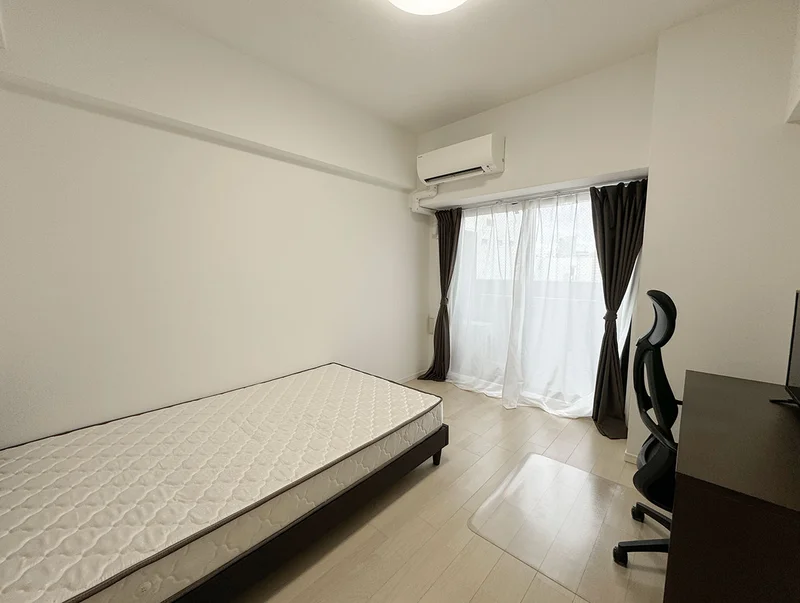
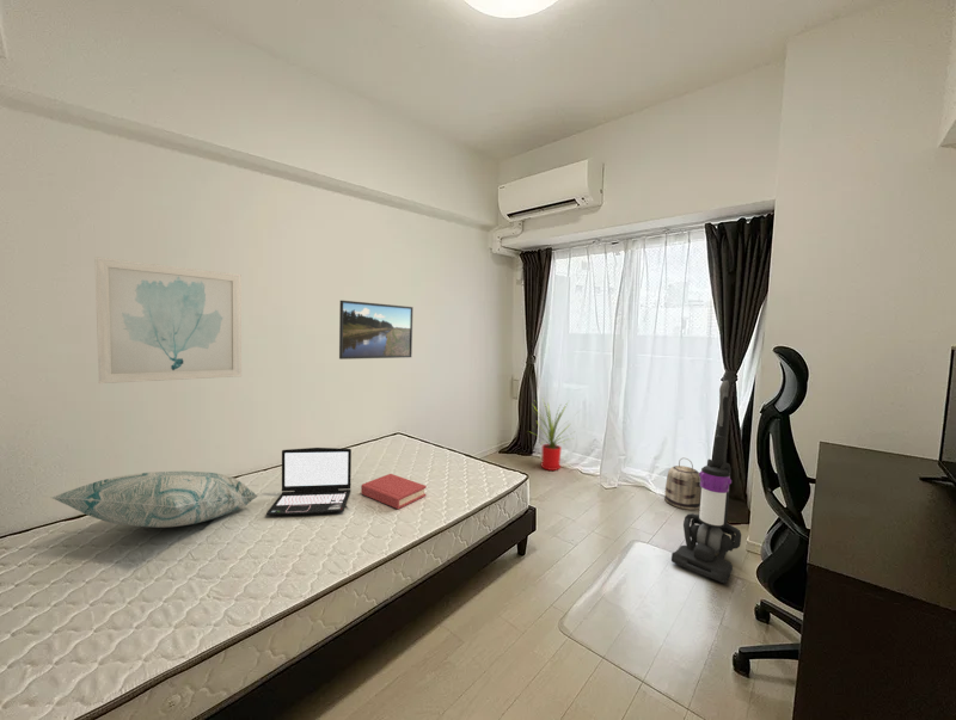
+ vacuum cleaner (713, 472)
+ hardback book (393, 490)
+ laptop (311, 479)
+ basket (684, 480)
+ wall art (176, 324)
+ house plant (552, 433)
+ decorative pillow (166, 500)
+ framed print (378, 331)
